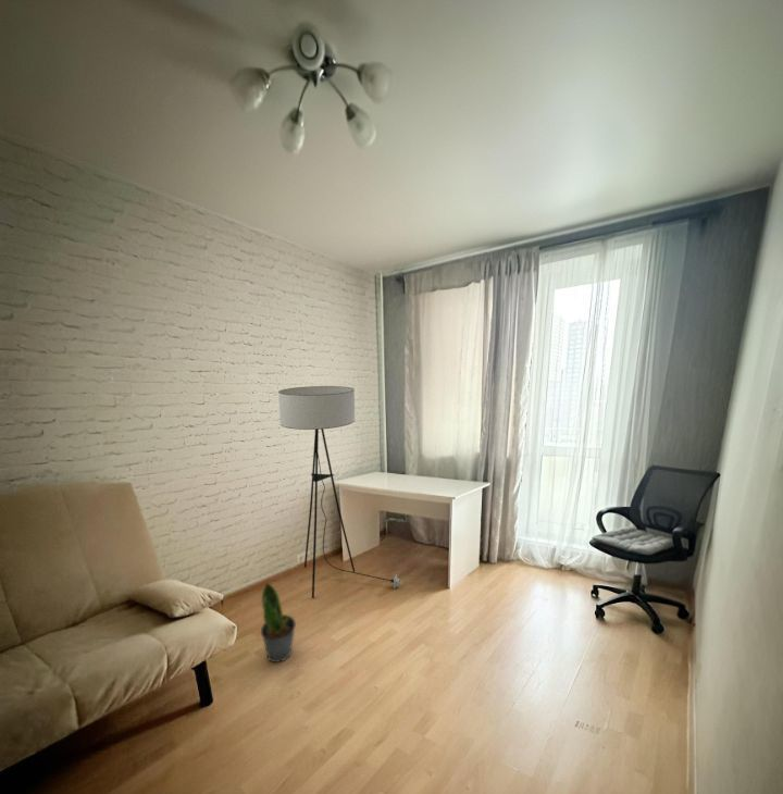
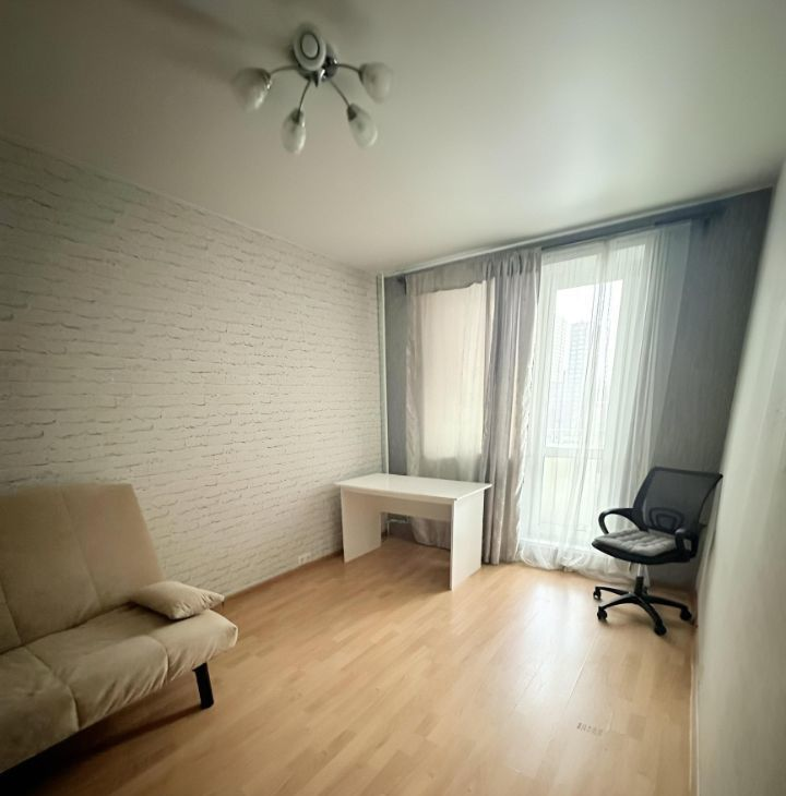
- floor lamp (335, 492)
- potted plant (277, 620)
